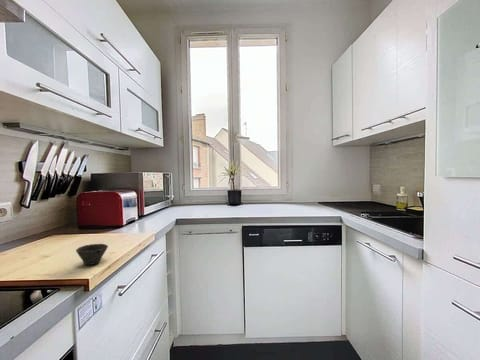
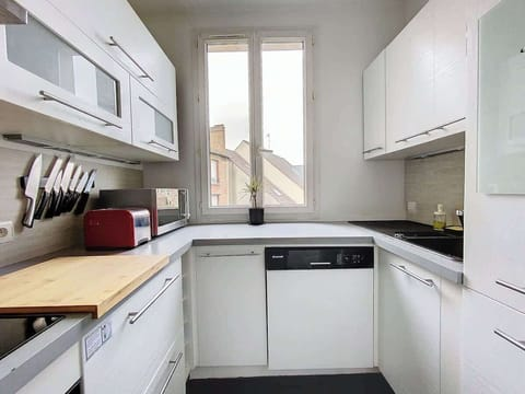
- cup (94, 254)
